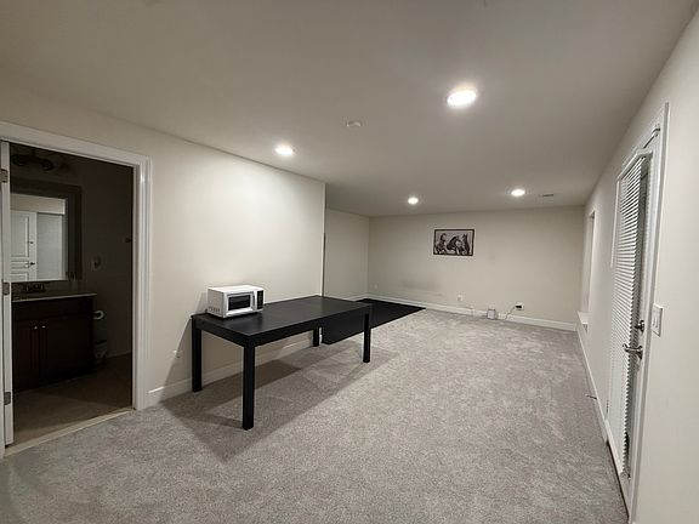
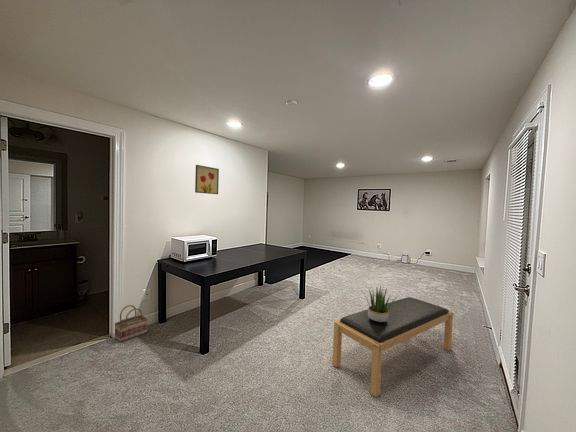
+ wall art (207, 180)
+ basket (131, 321)
+ potted plant (378, 302)
+ bench (396, 334)
